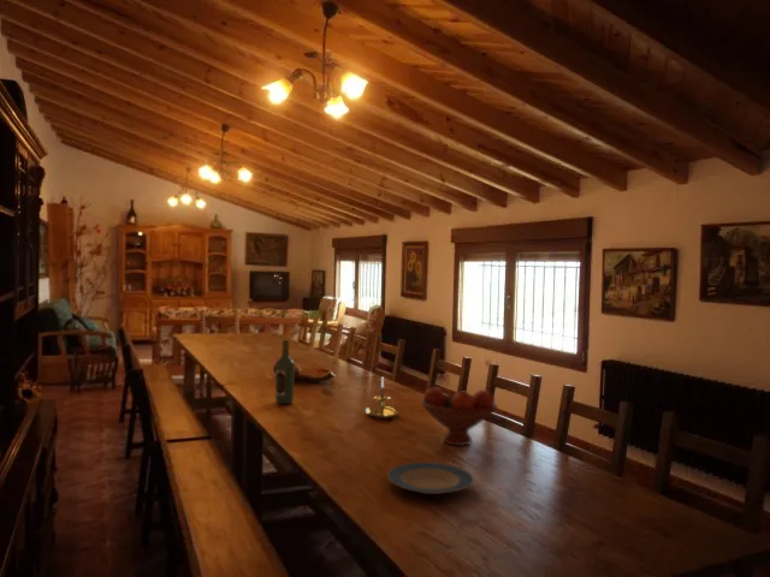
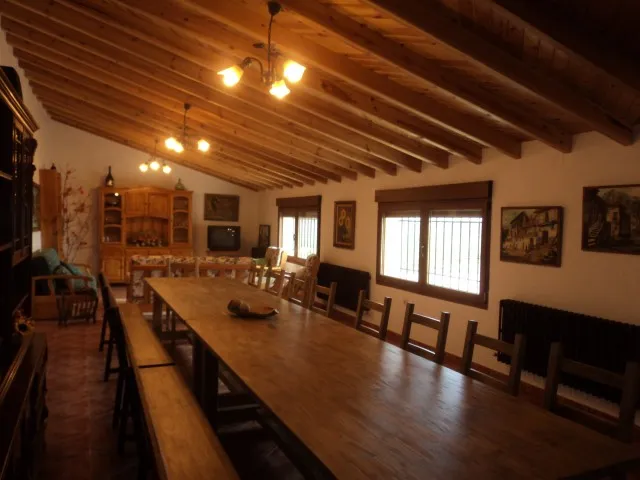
- plate (430, 481)
- wine bottle (285, 370)
- fruit bowl (458, 414)
- candle holder (380, 394)
